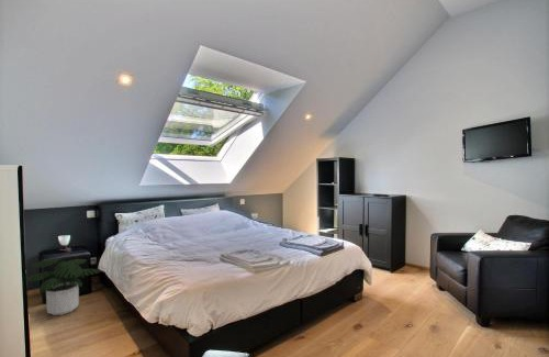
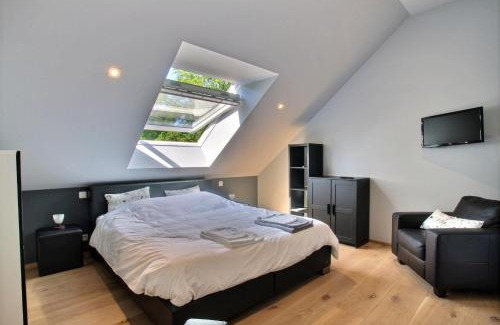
- potted plant (64, 285)
